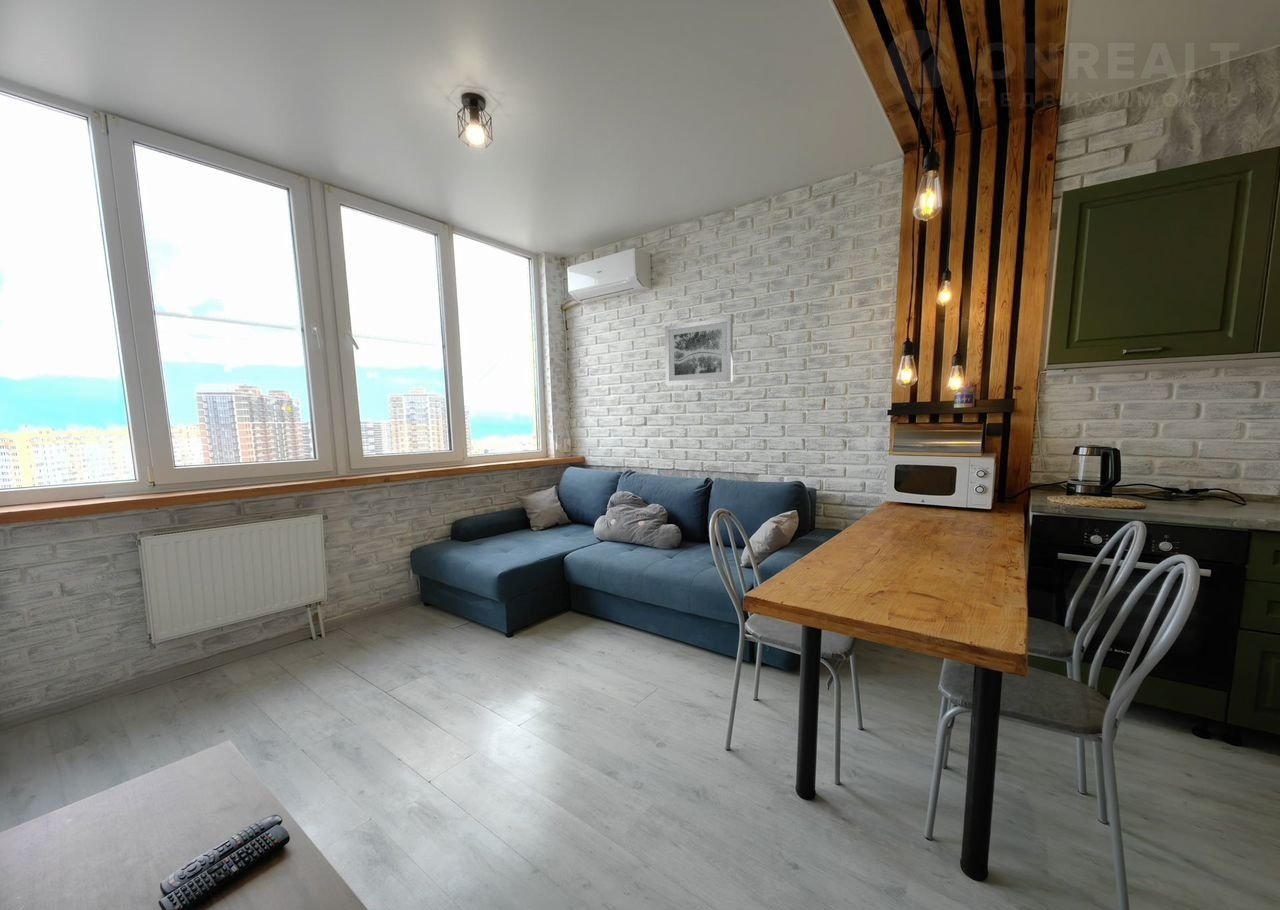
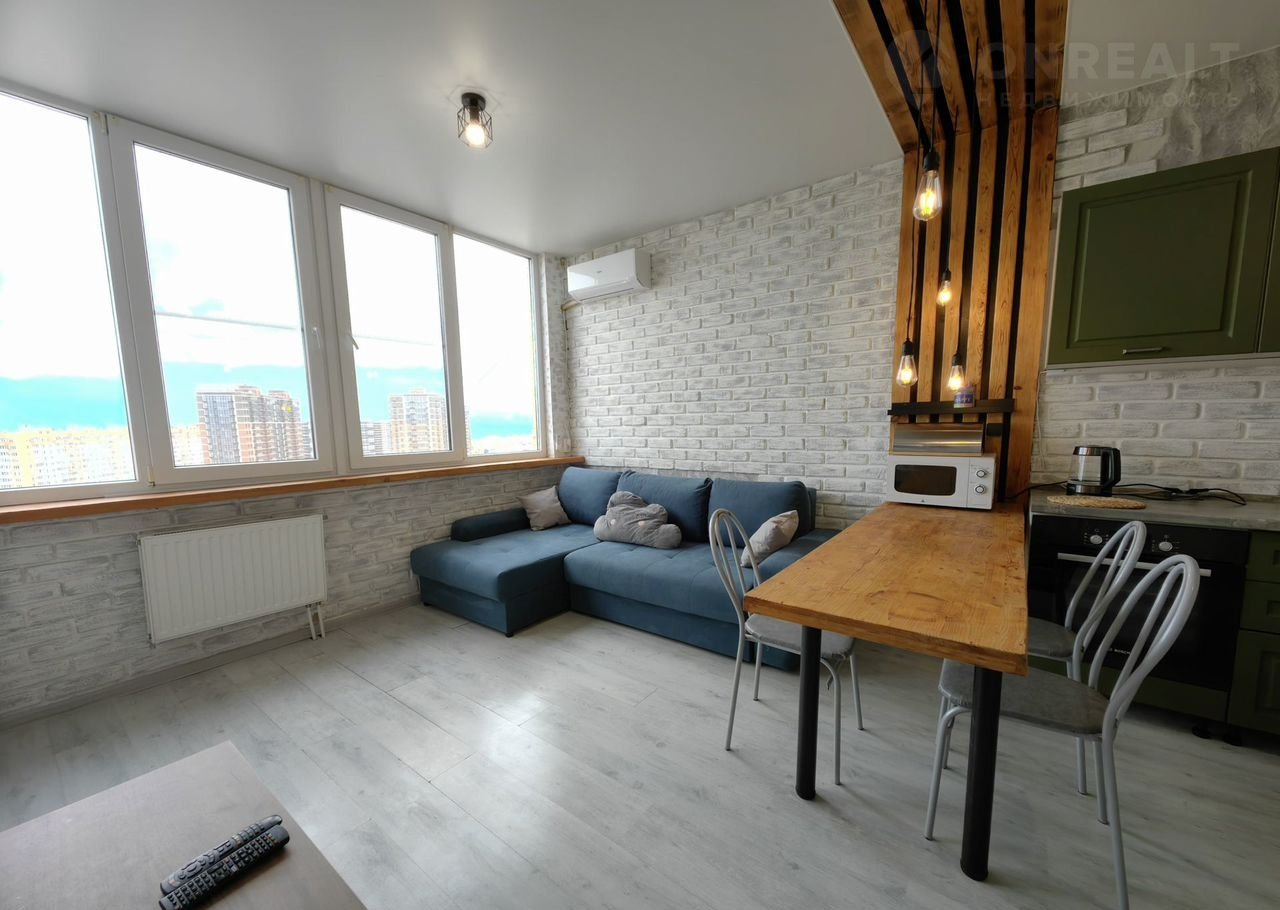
- wall art (697, 353)
